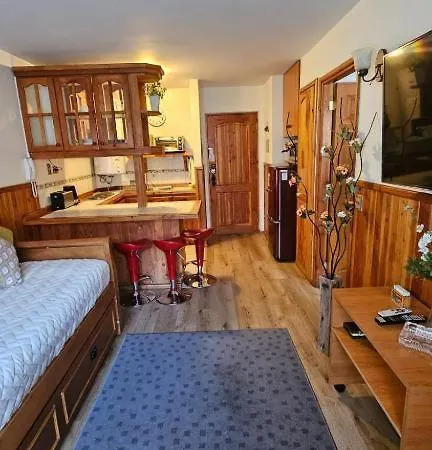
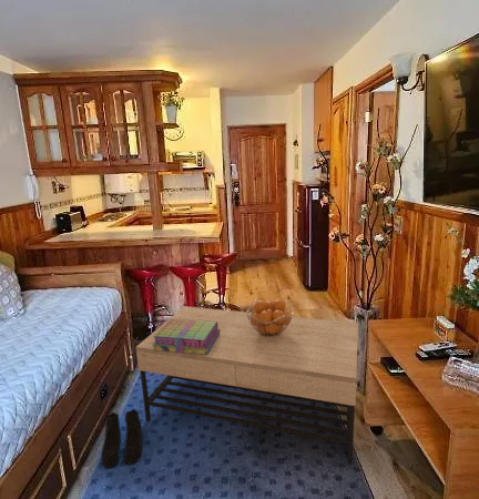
+ boots (120, 435)
+ stack of books (186, 334)
+ fruit basket (269, 316)
+ coffee table (253, 371)
